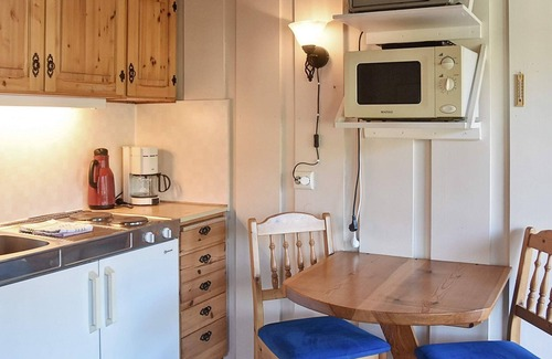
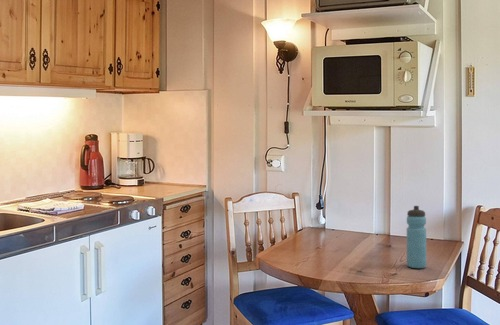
+ water bottle (416, 236)
